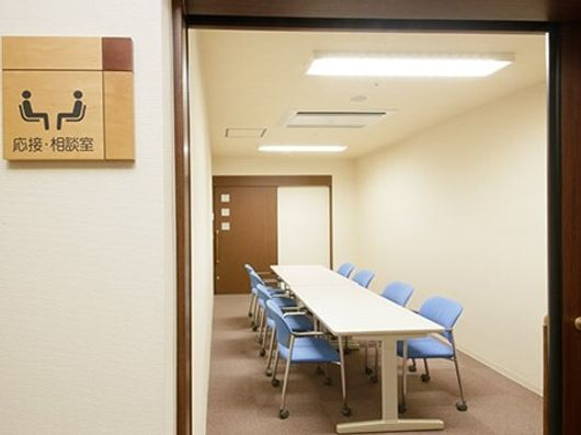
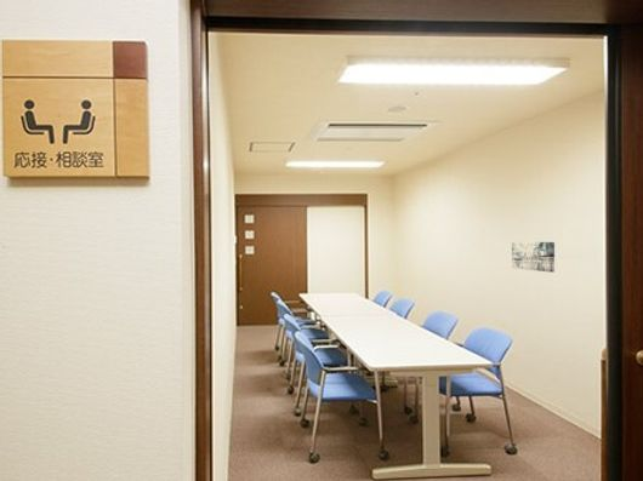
+ wall art (531, 256)
